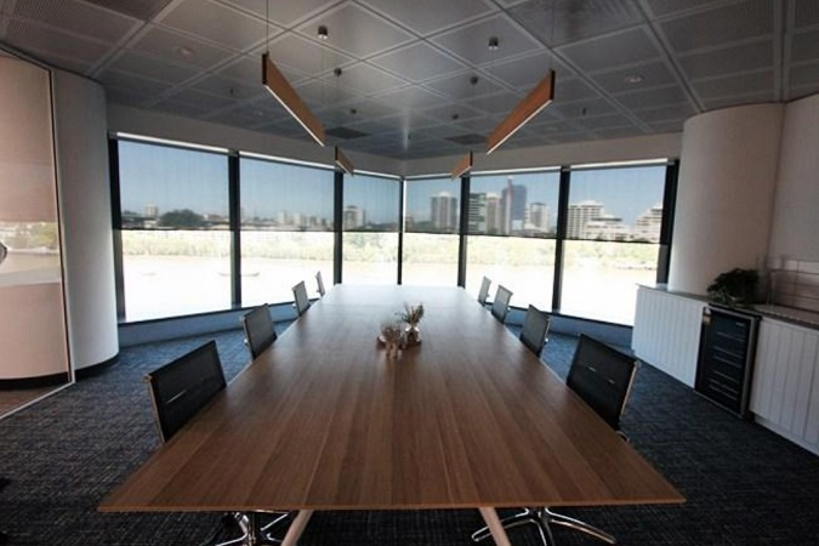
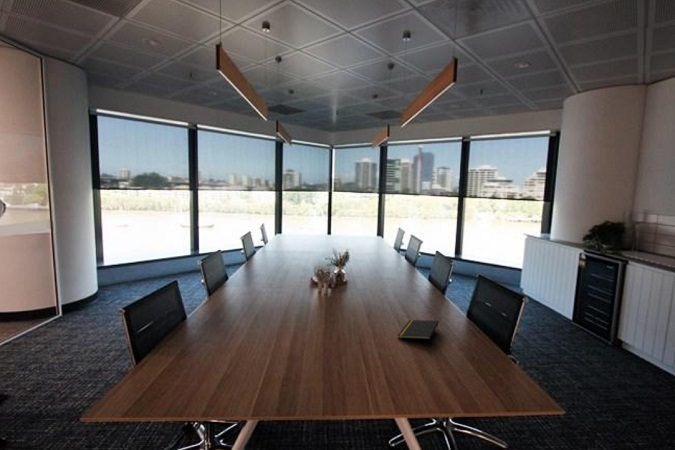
+ notepad (418, 328)
